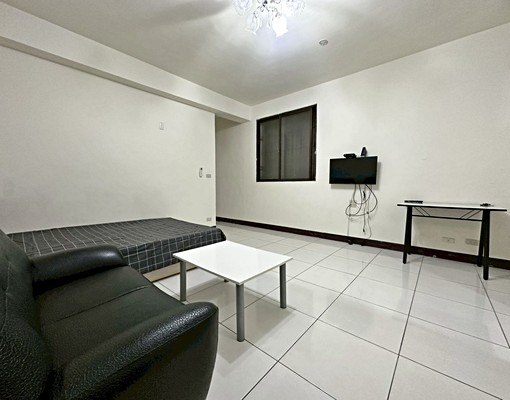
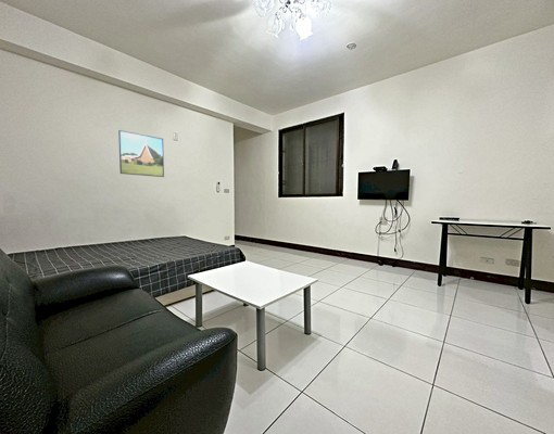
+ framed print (142, 155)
